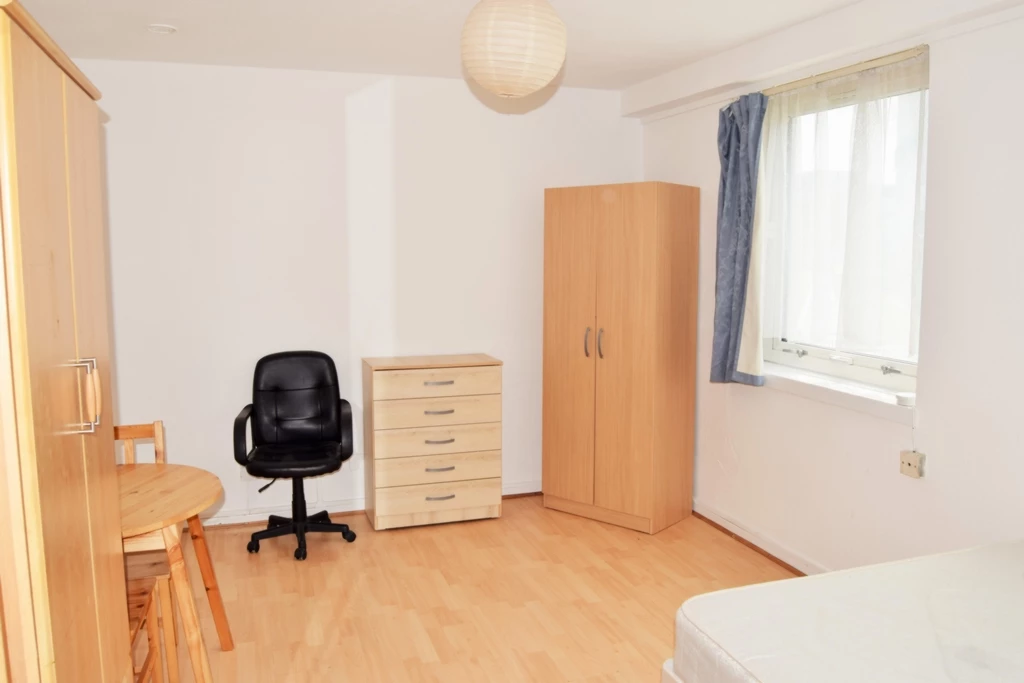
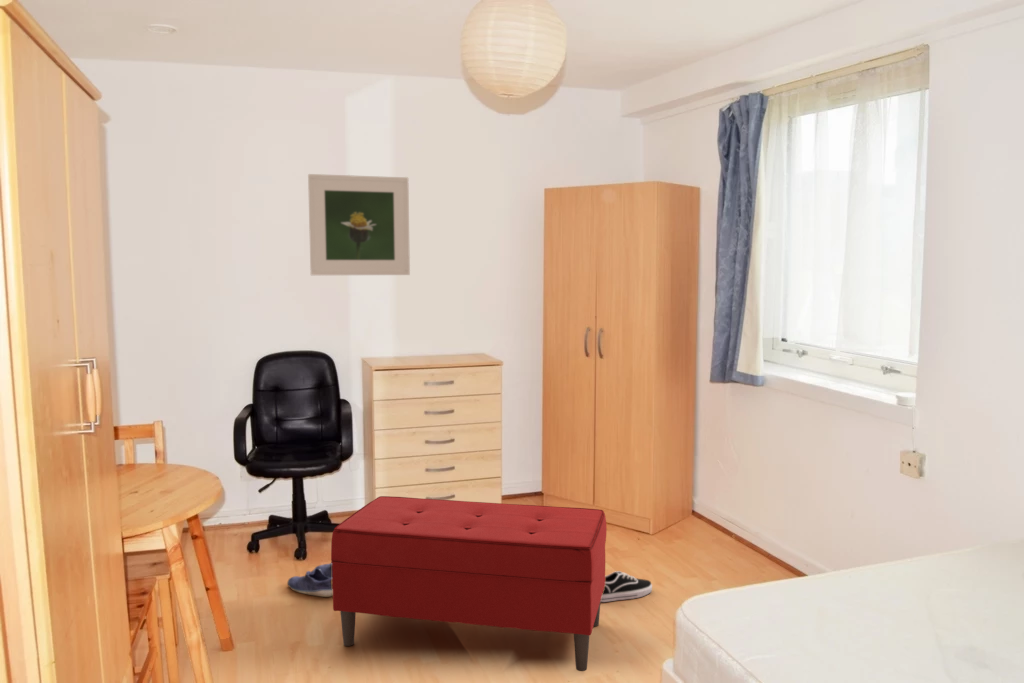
+ shoe (622, 583)
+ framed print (360, 225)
+ bench (474, 576)
+ shoe (324, 573)
